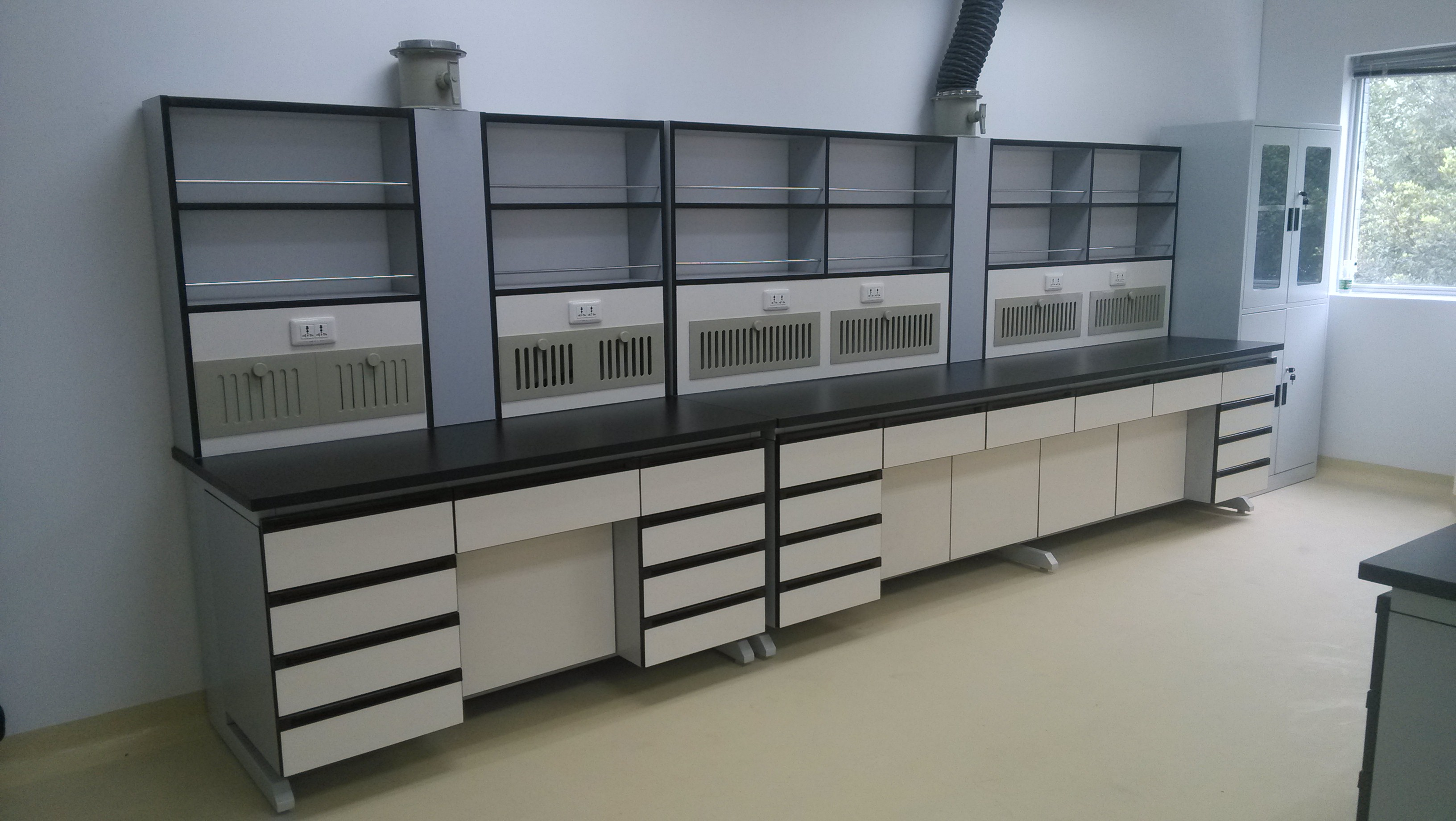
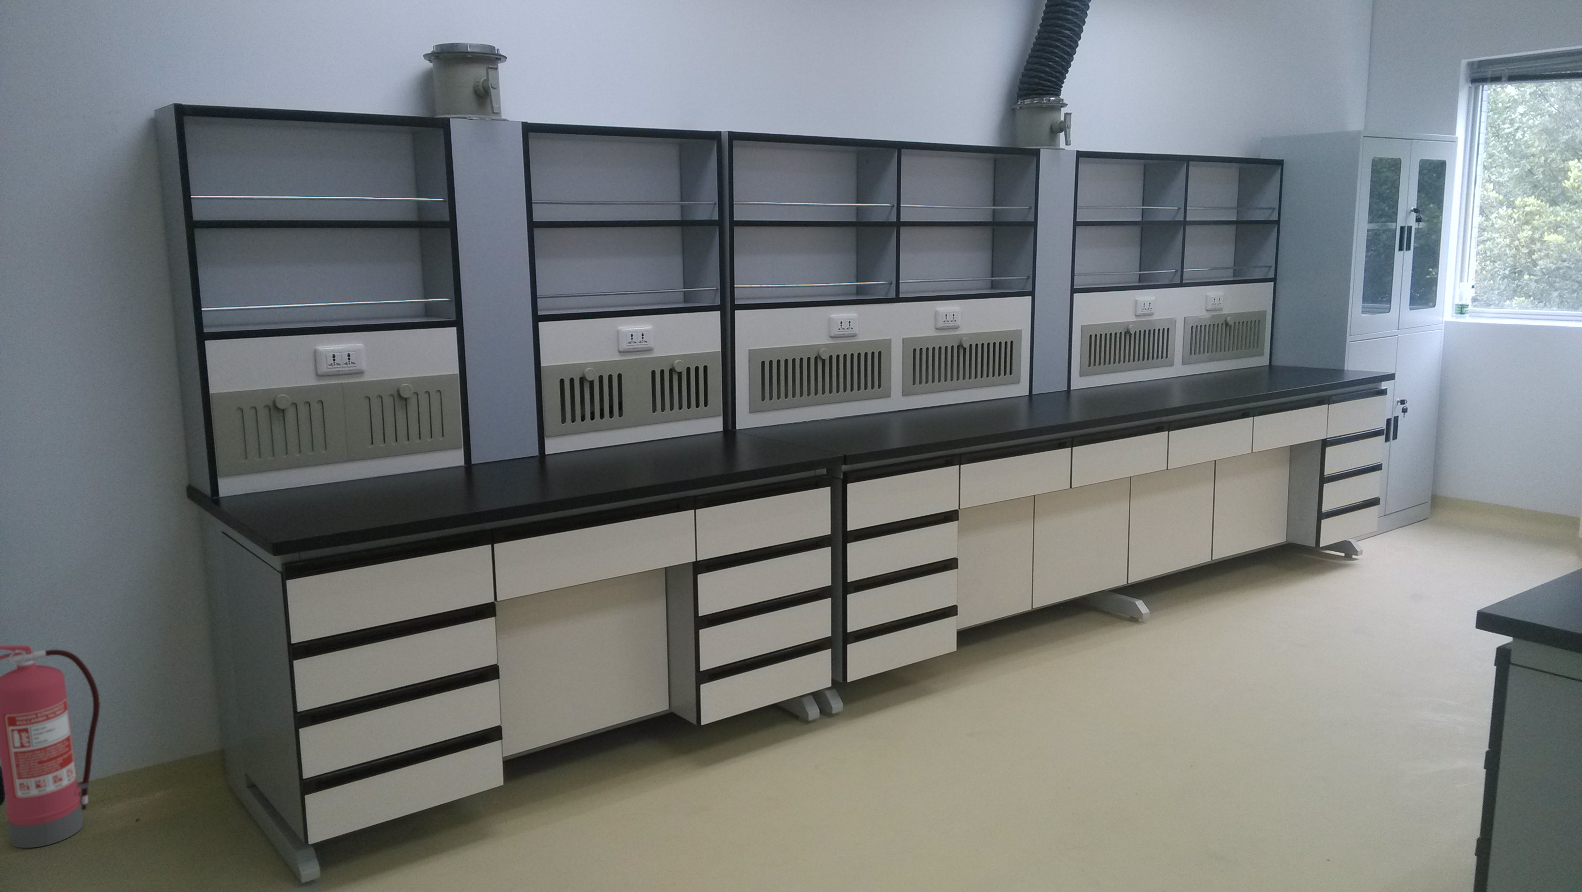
+ fire extinguisher (45, 734)
